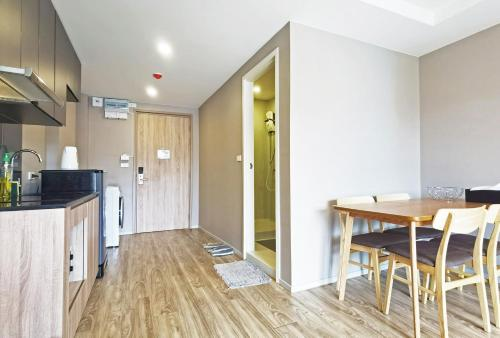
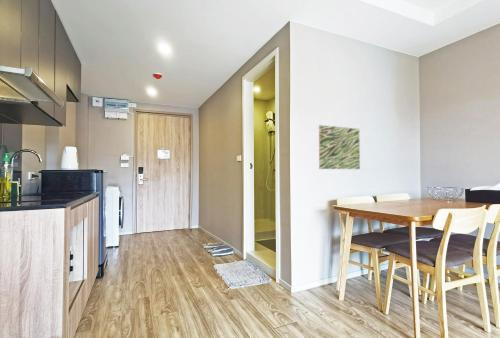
+ wall art (340, 148)
